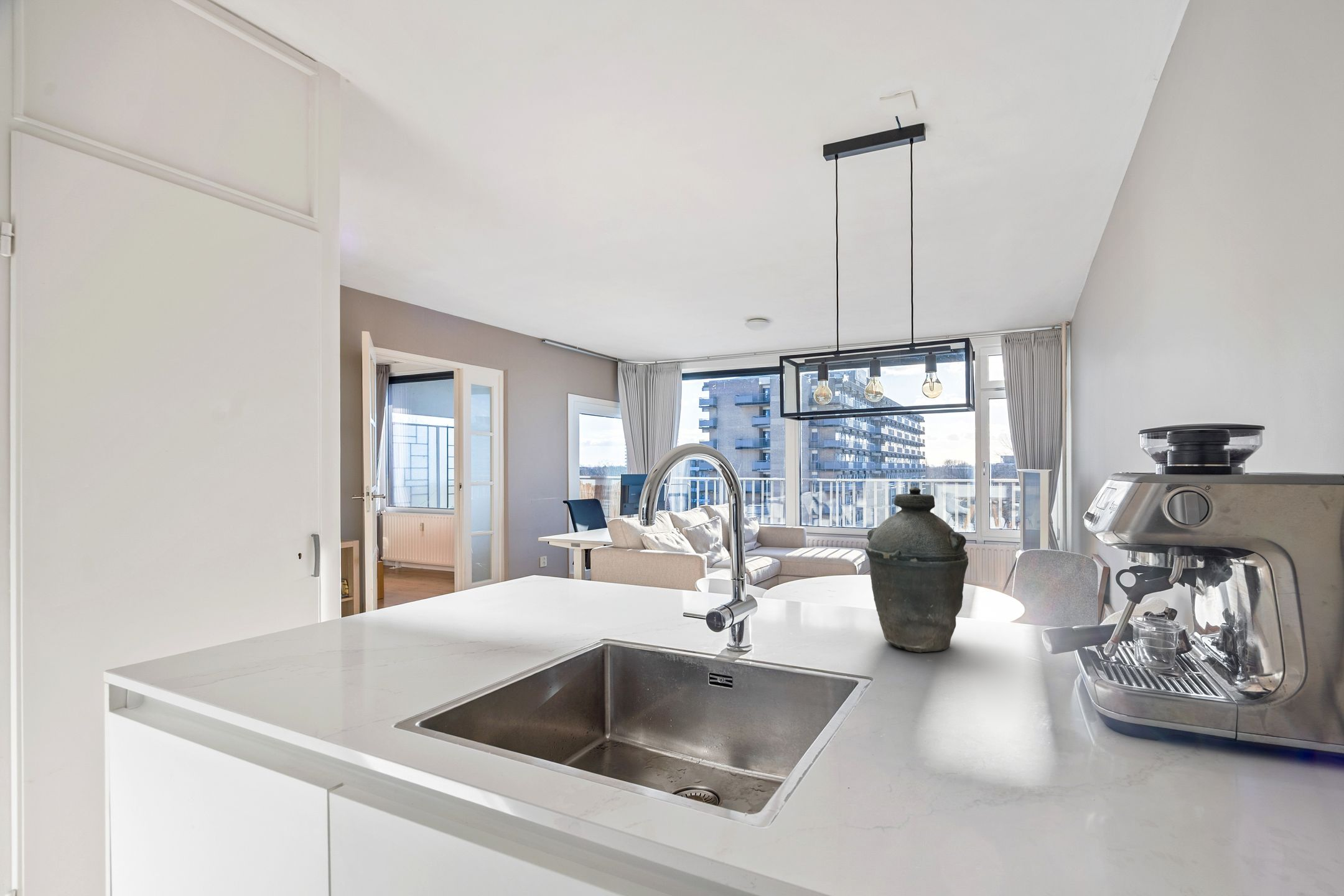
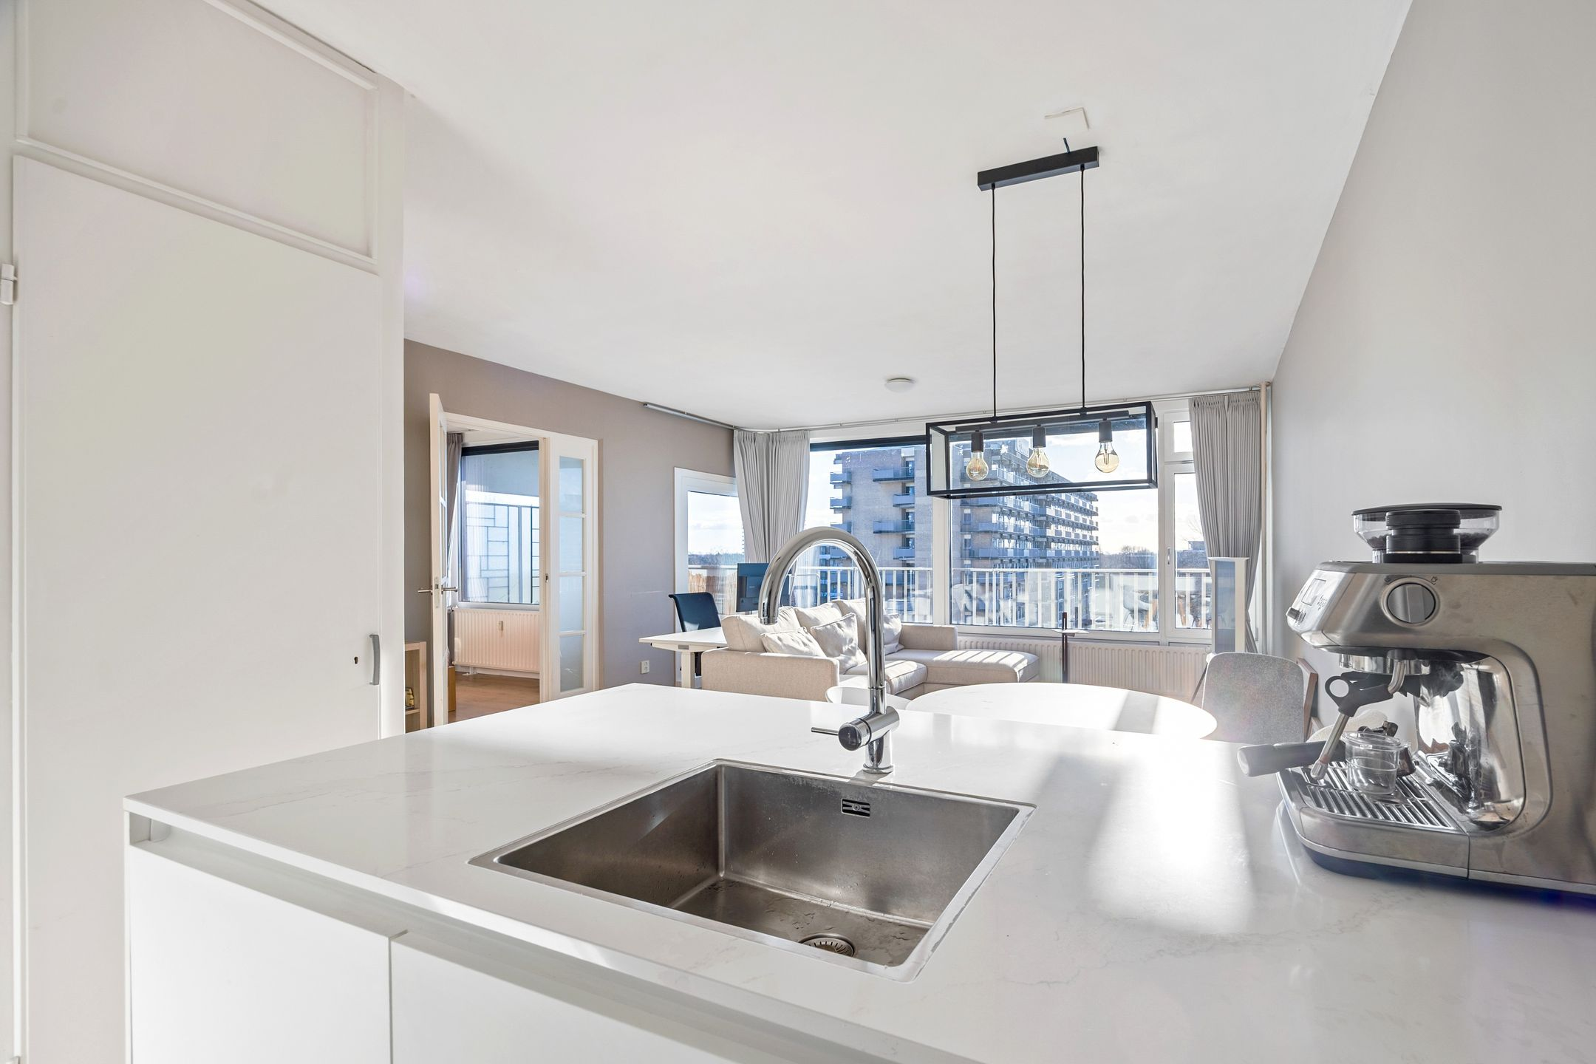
- kettle (917, 565)
